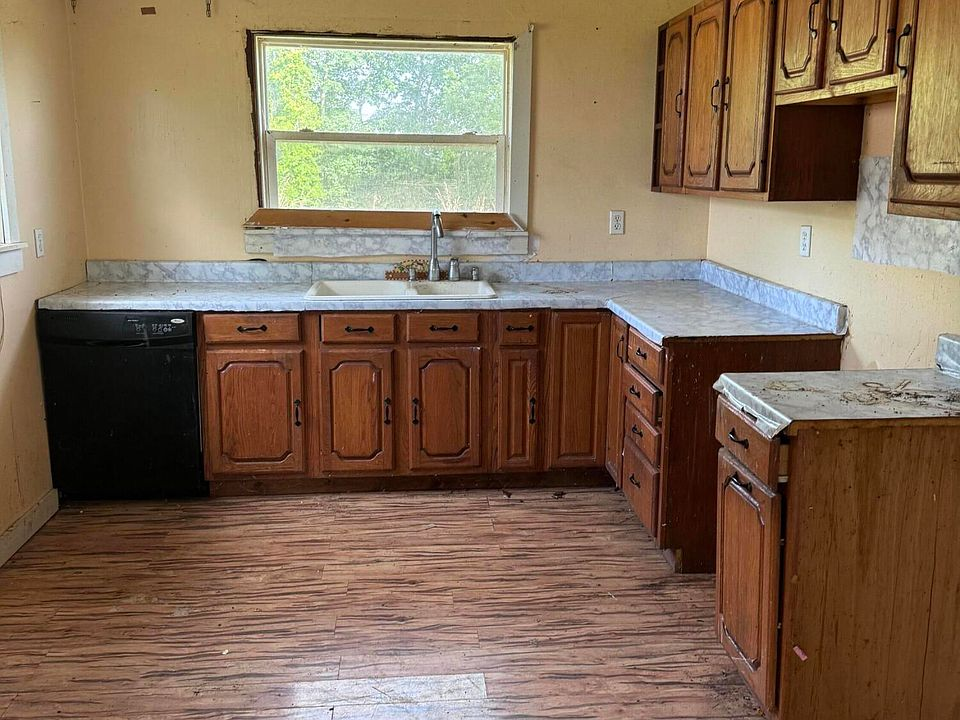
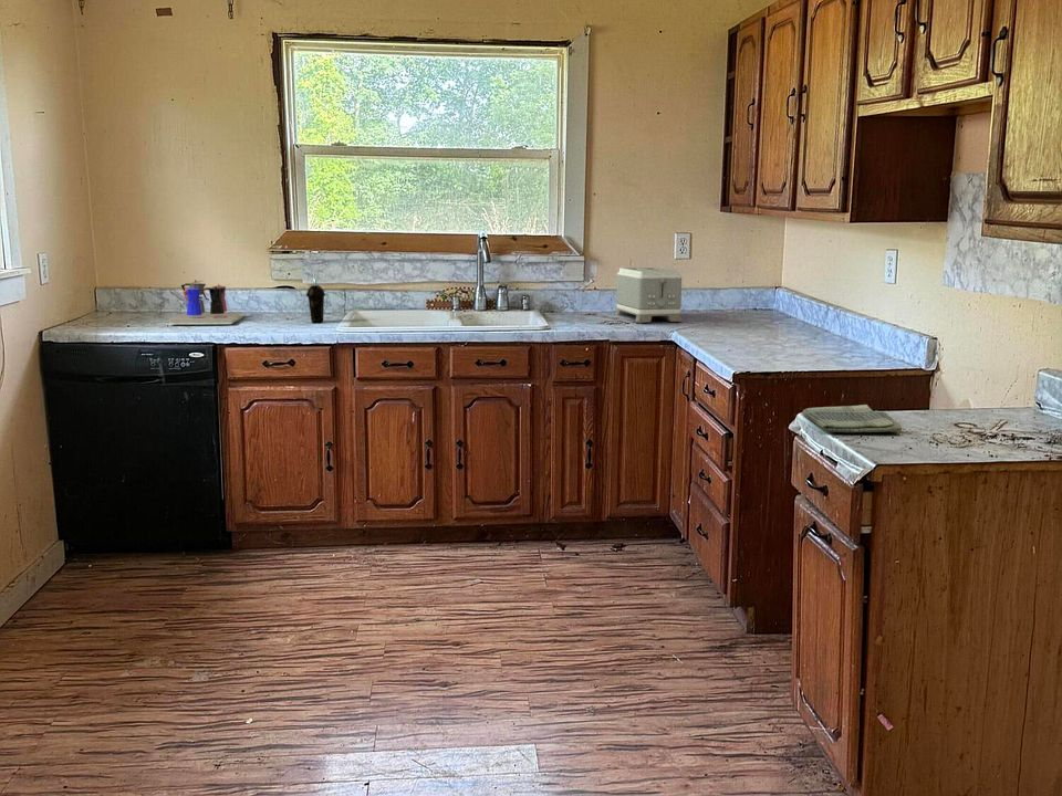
+ coffee maker (206, 298)
+ cup (315, 300)
+ dish towel (851, 418)
+ toaster (649, 294)
